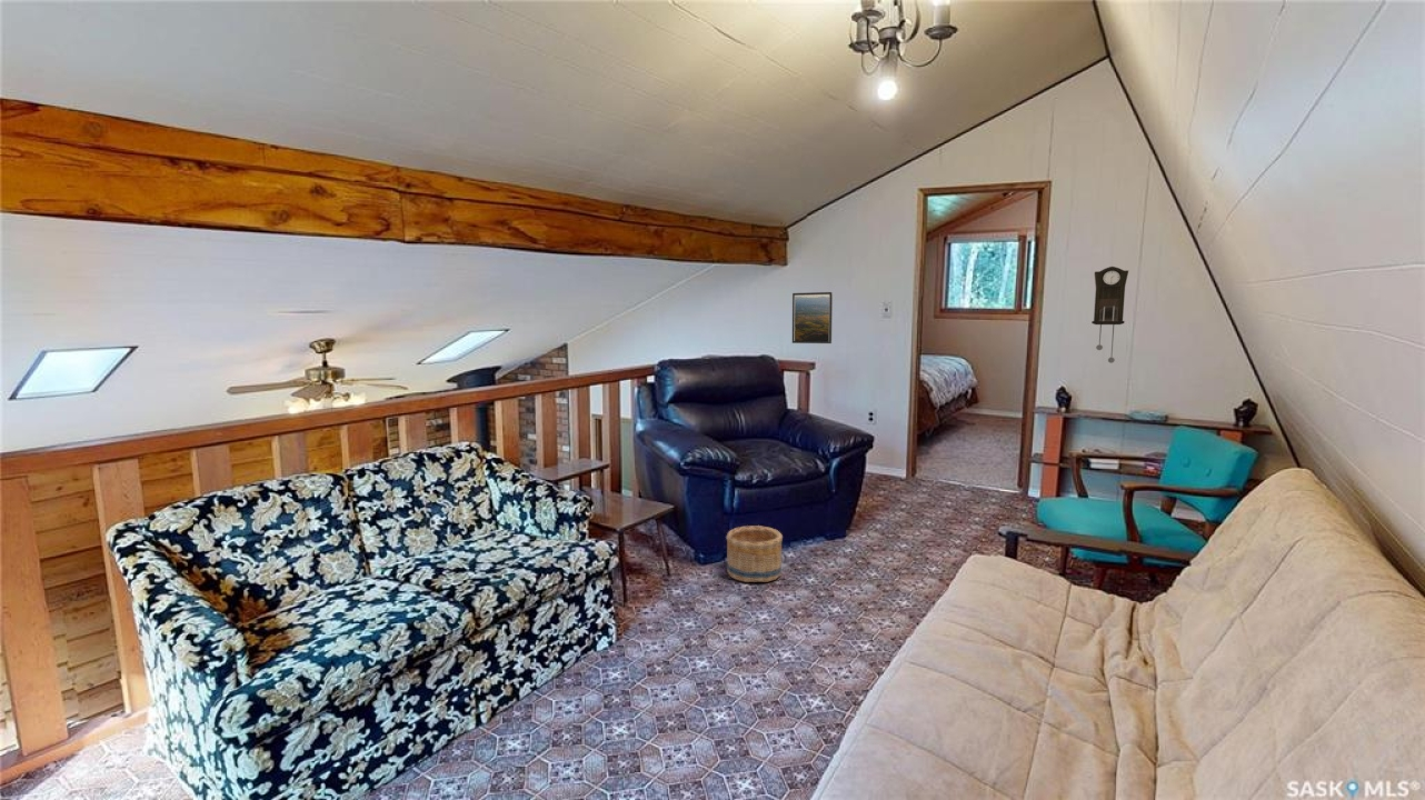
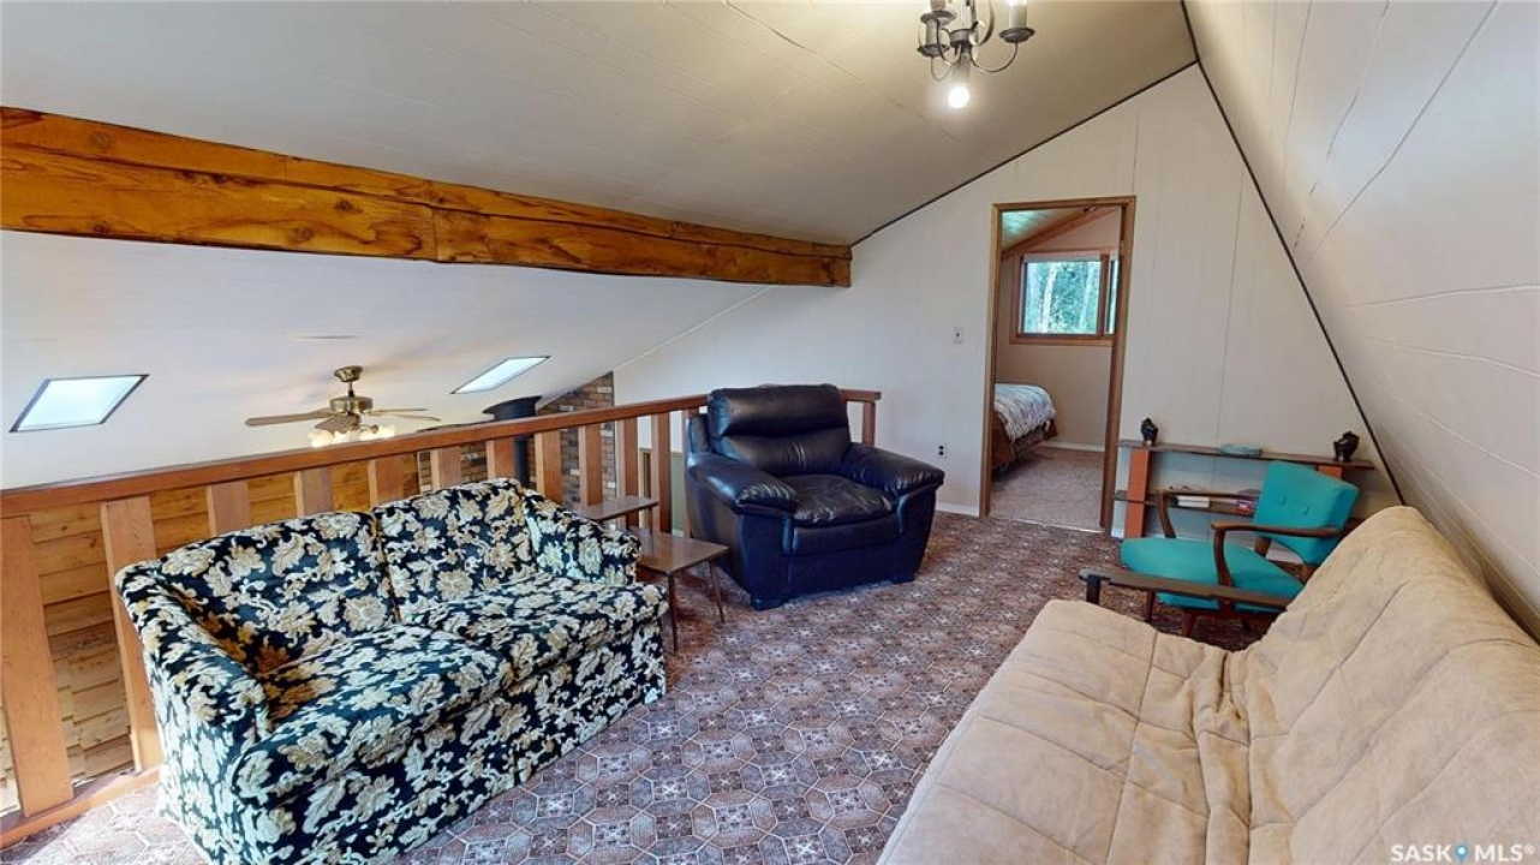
- pendulum clock (1107, 316)
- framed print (811, 318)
- basket (754, 552)
